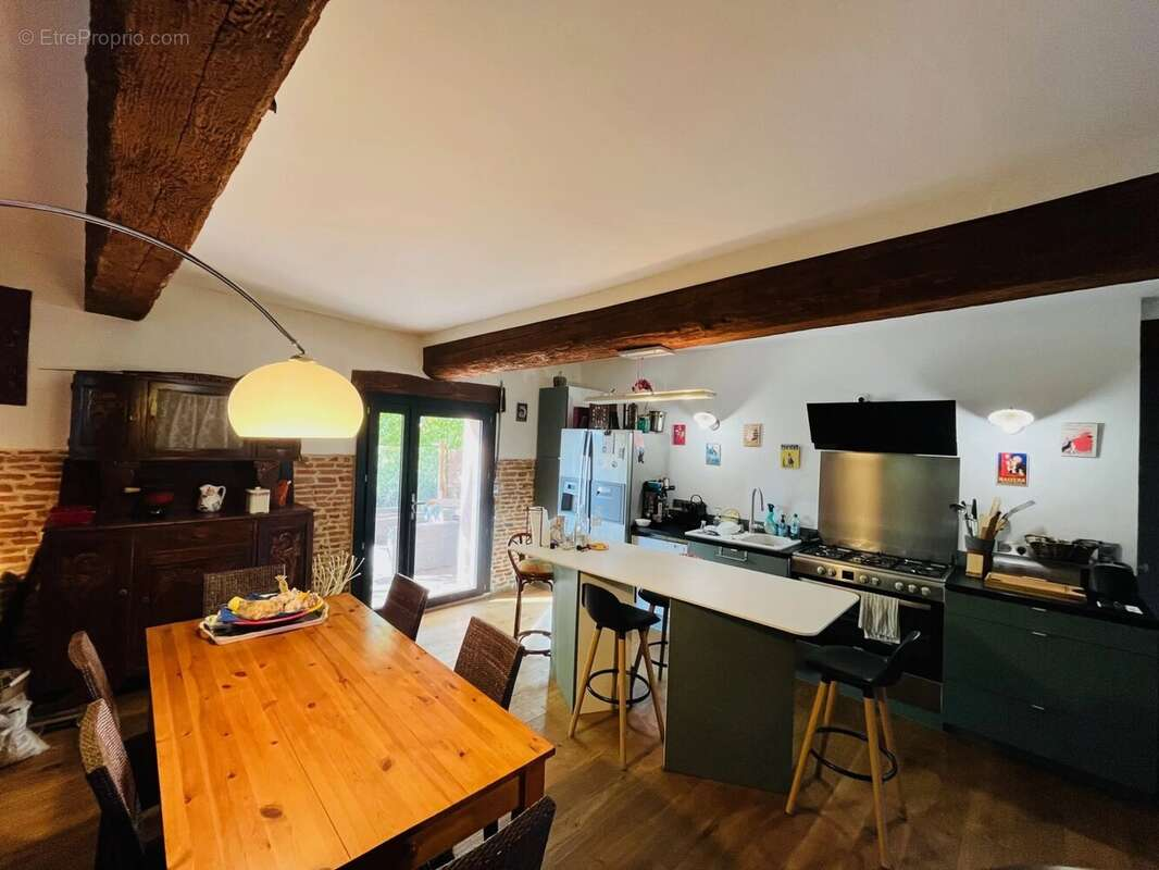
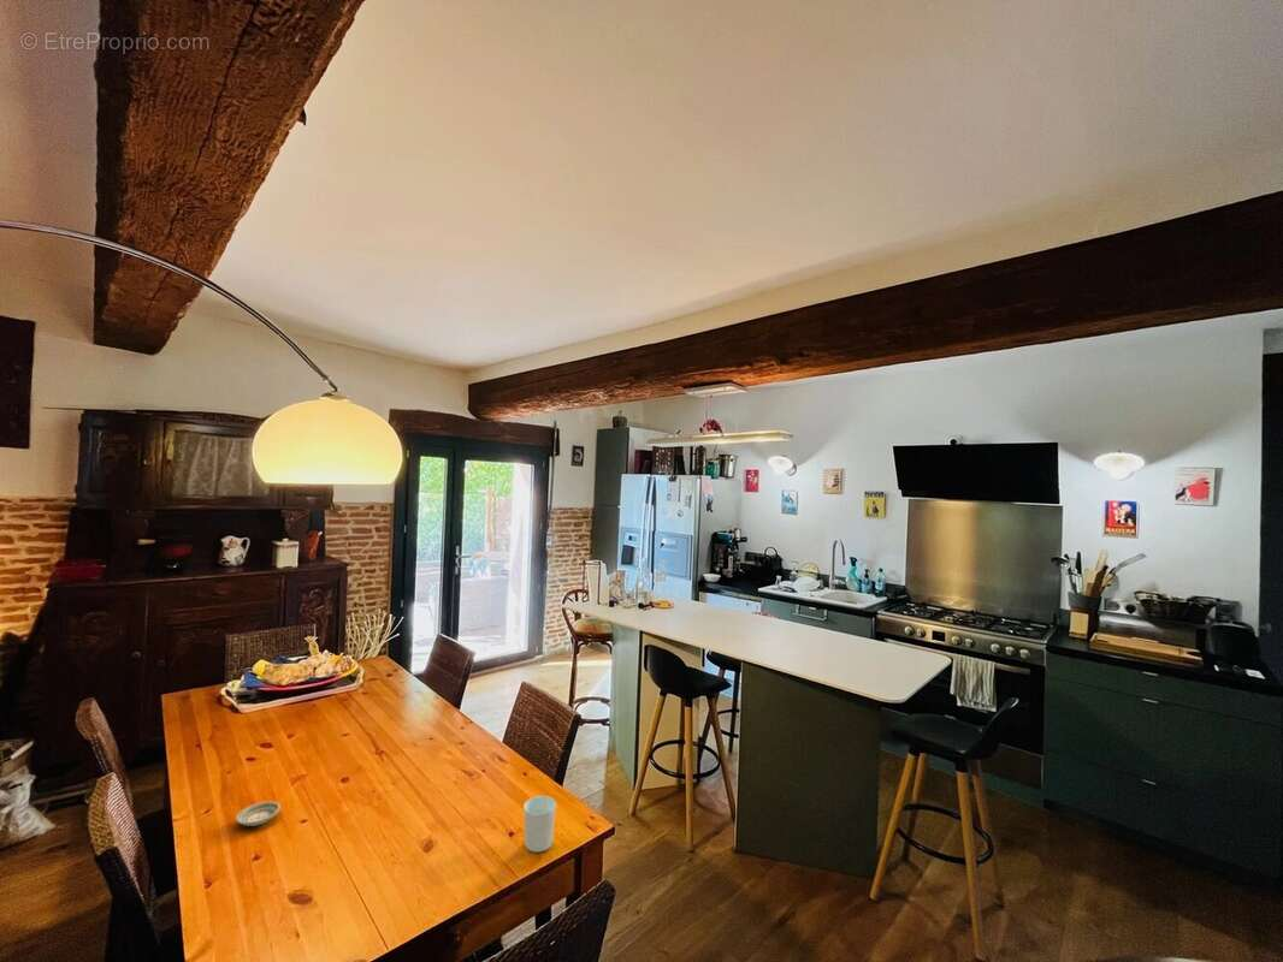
+ cup (539, 823)
+ saucer (258, 815)
